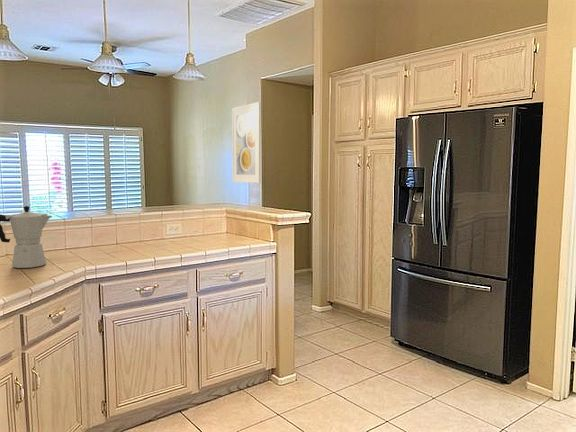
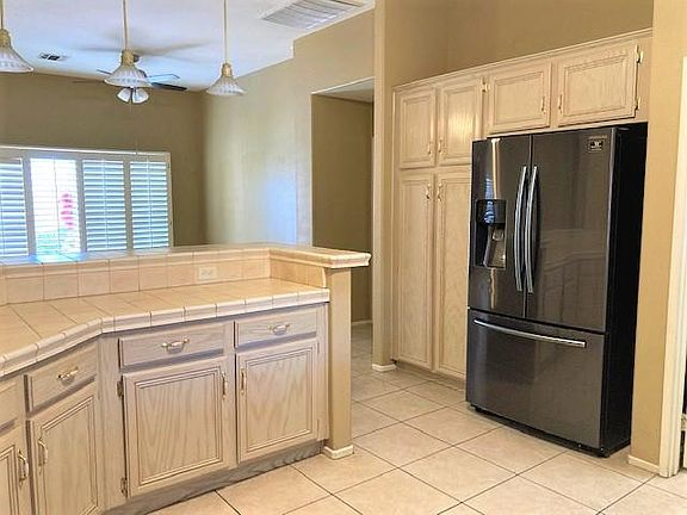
- moka pot (24, 236)
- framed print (245, 144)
